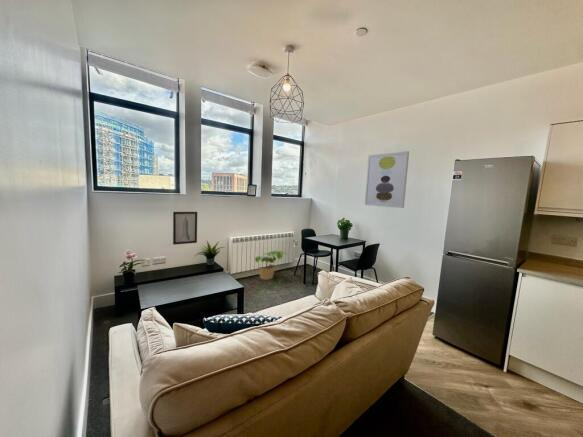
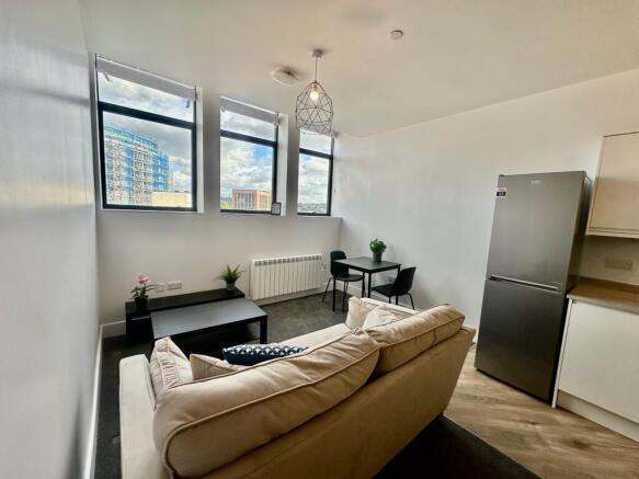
- wall art (185, 227)
- wall art (384, 180)
- potted plant (269, 265)
